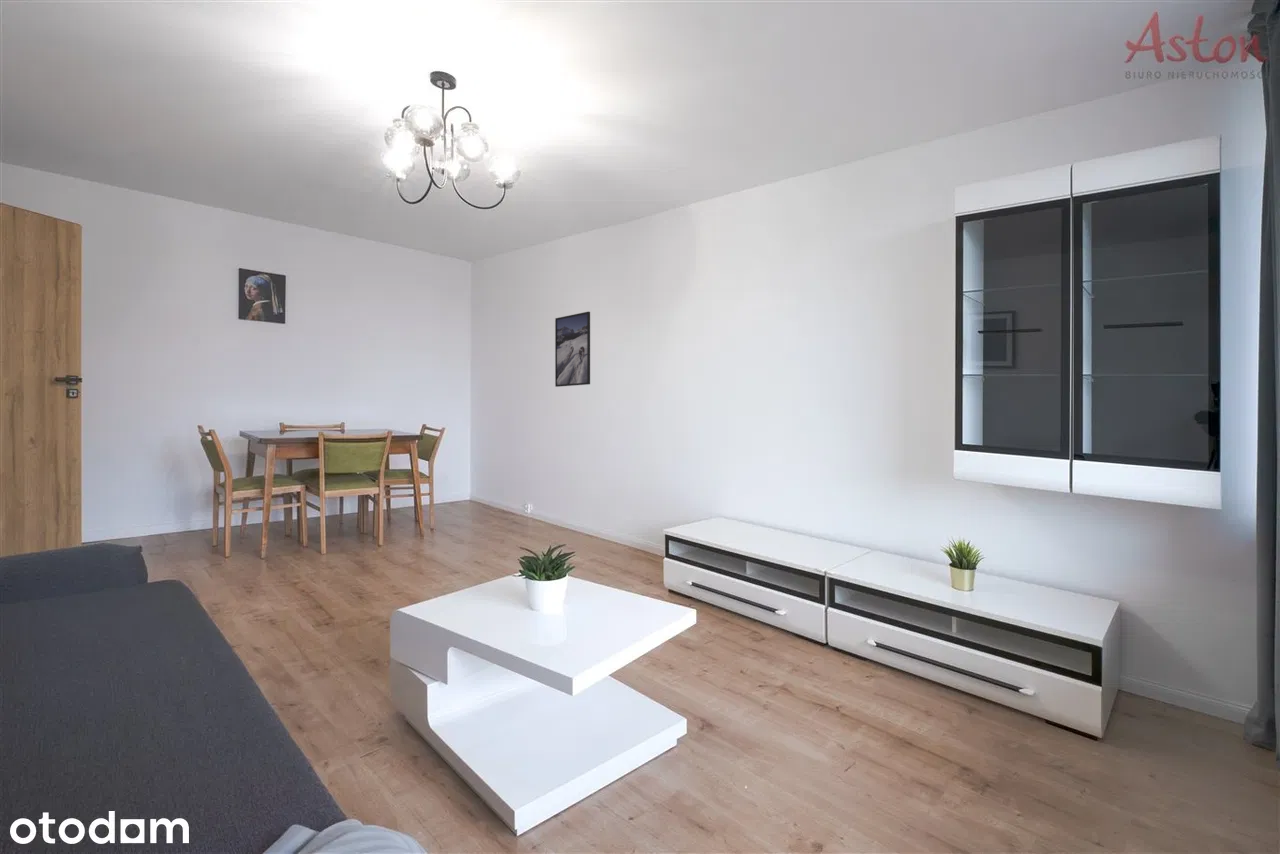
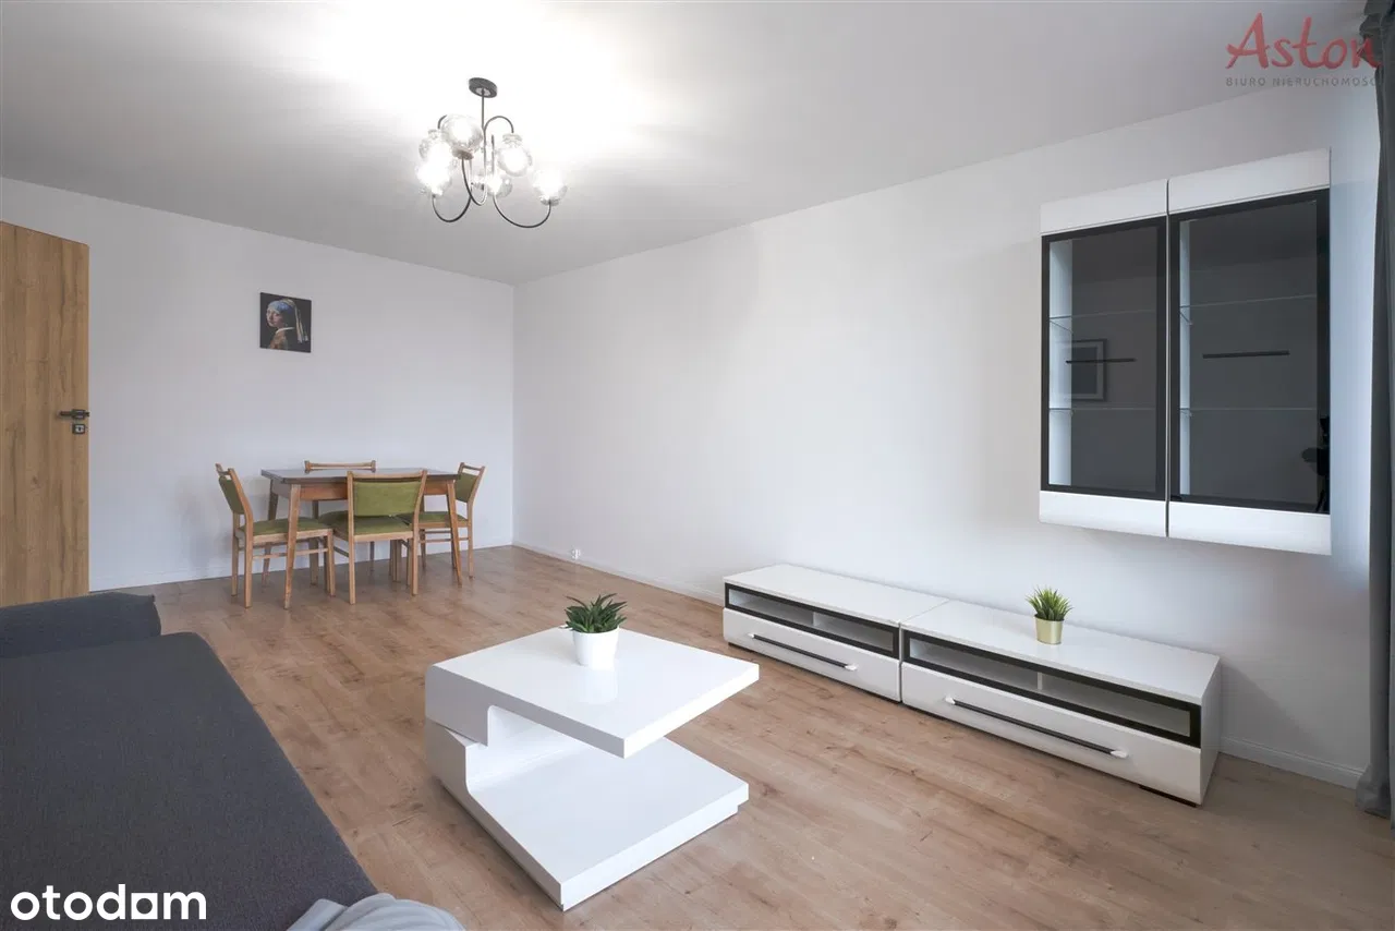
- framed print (572, 350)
